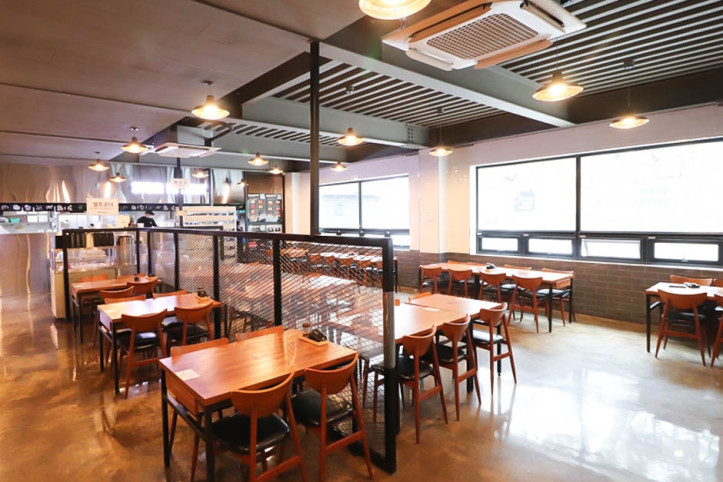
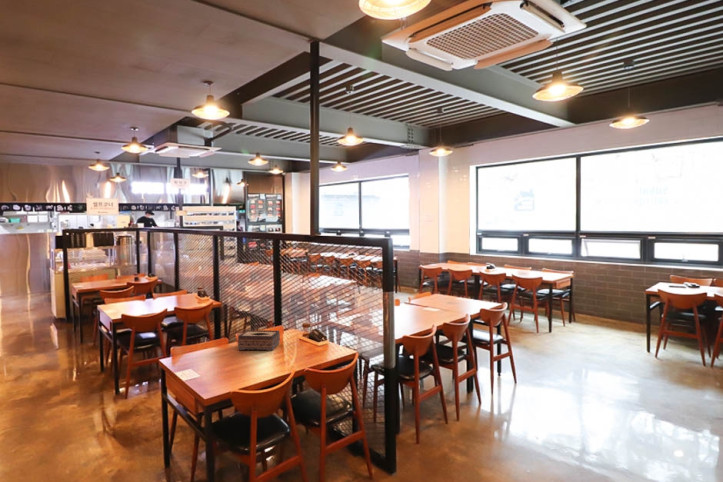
+ tissue box (259, 340)
